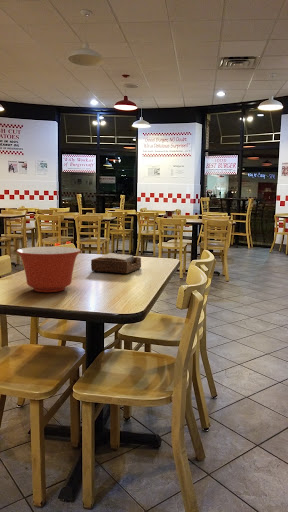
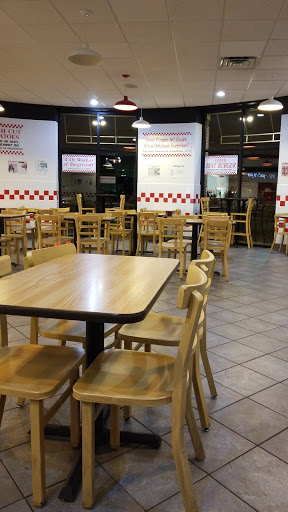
- napkin holder (116, 262)
- mixing bowl (49, 269)
